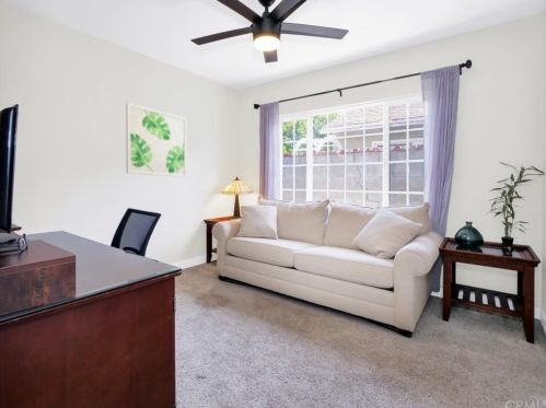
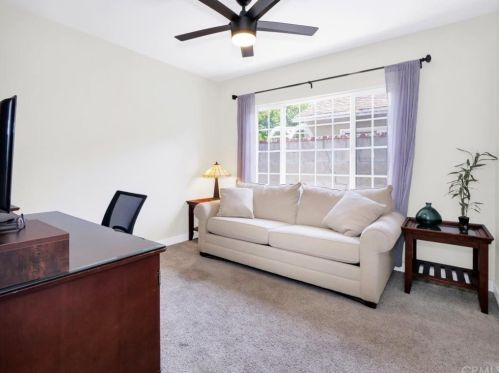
- wall art (159, 143)
